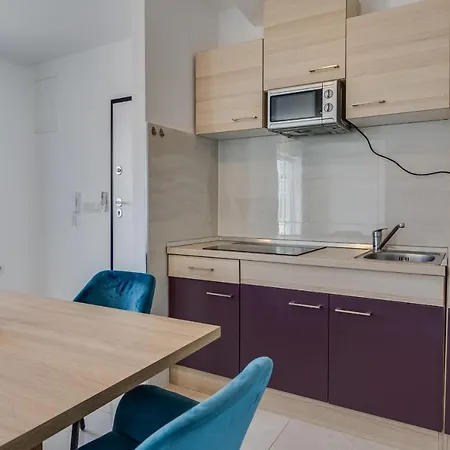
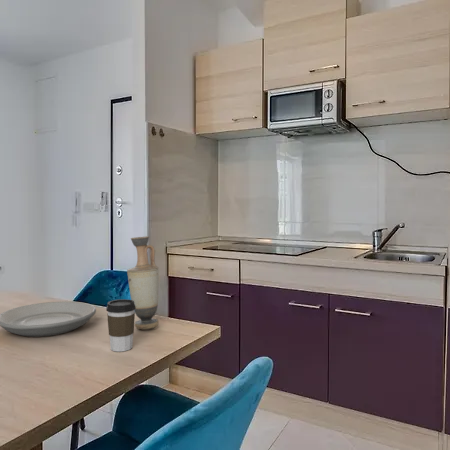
+ plate (48, 319)
+ coffee cup (121, 325)
+ vase (143, 282)
